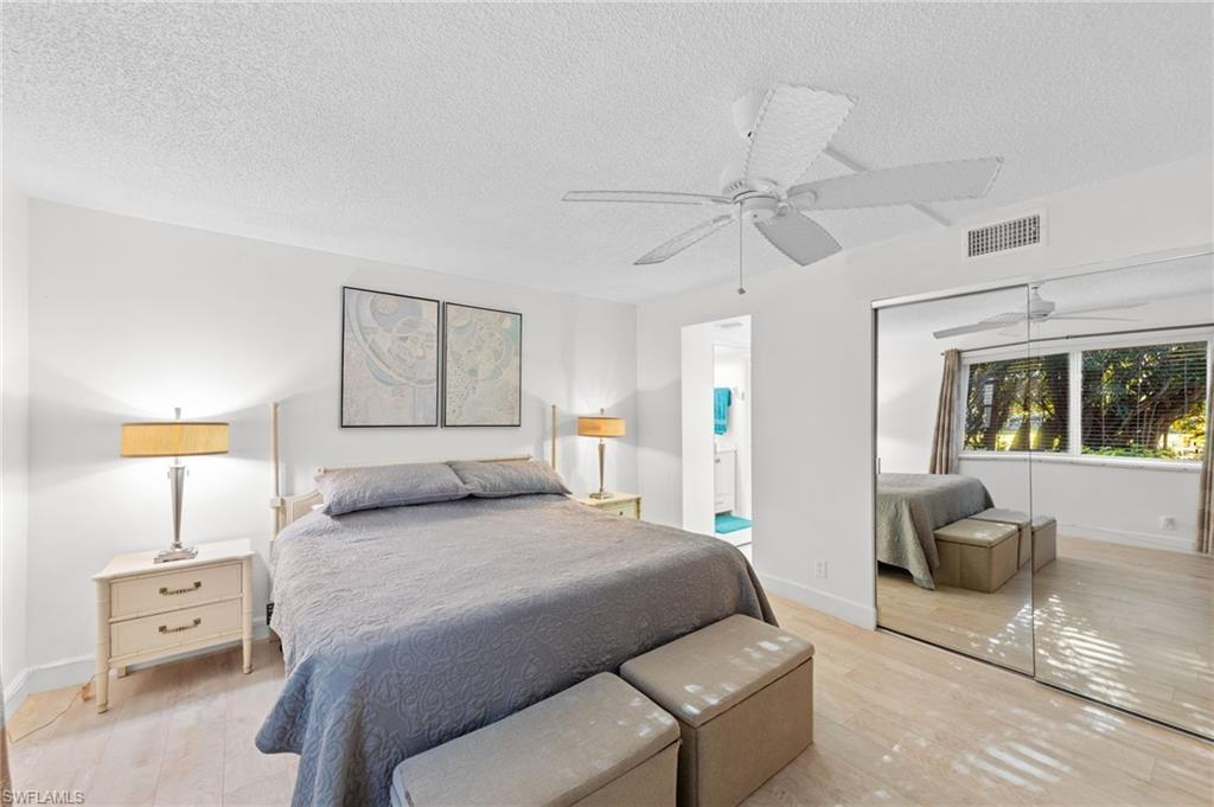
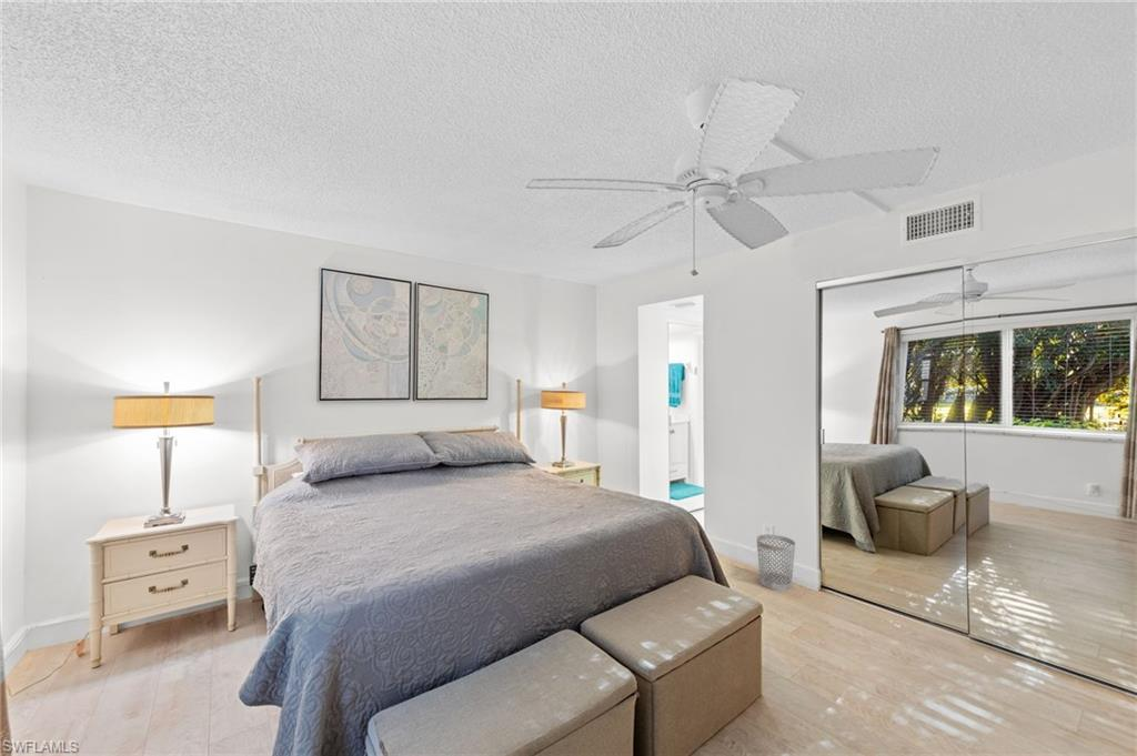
+ wastebasket (775, 562)
